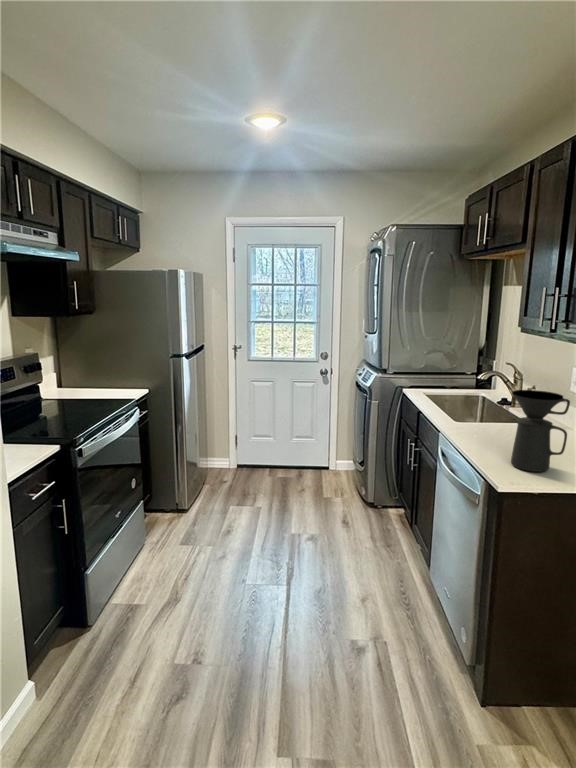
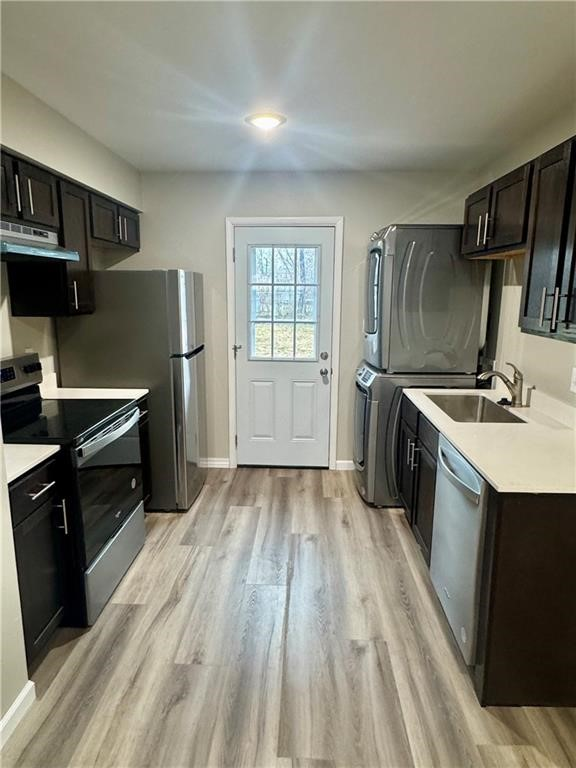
- coffee maker (533, 430)
